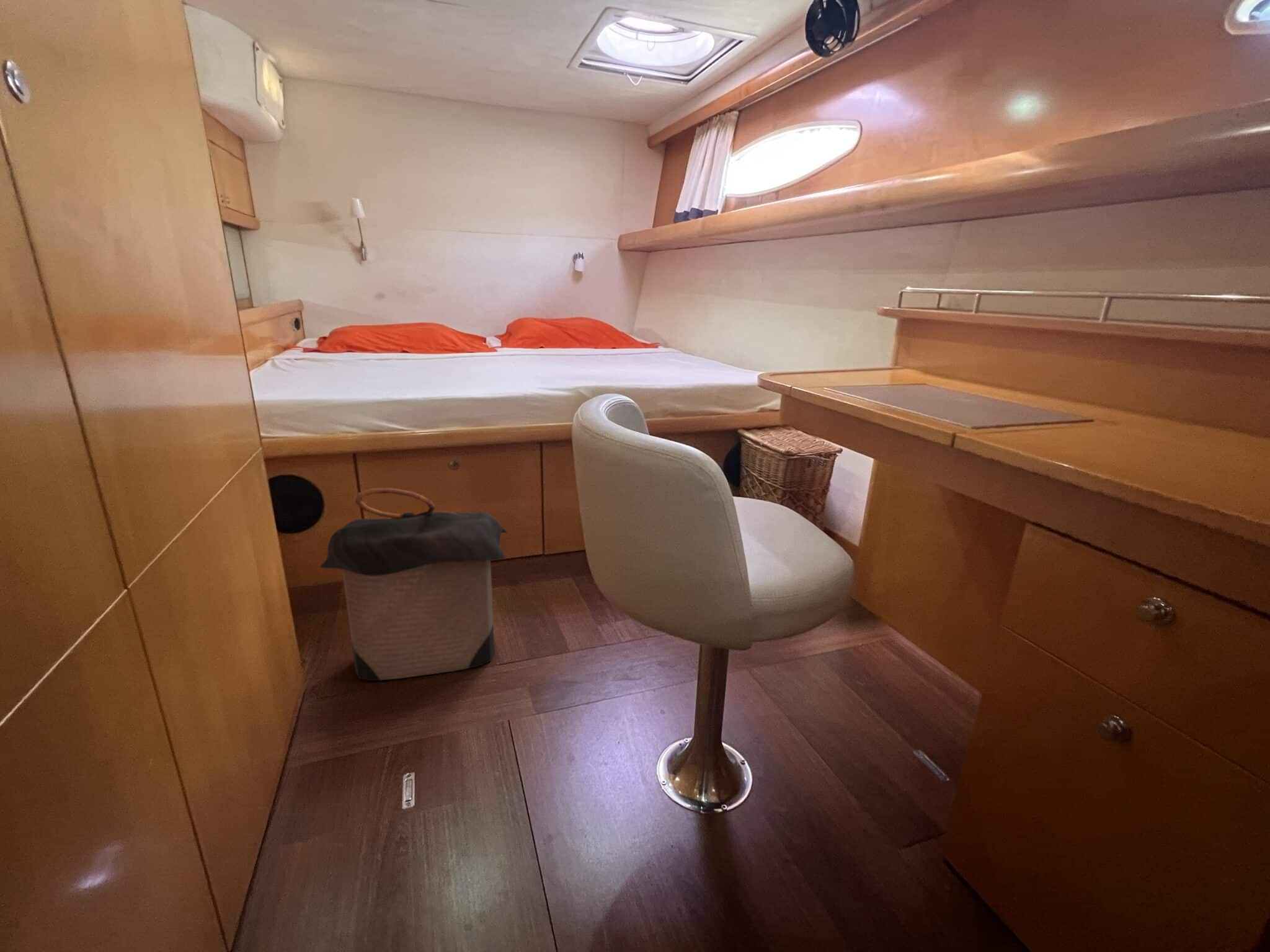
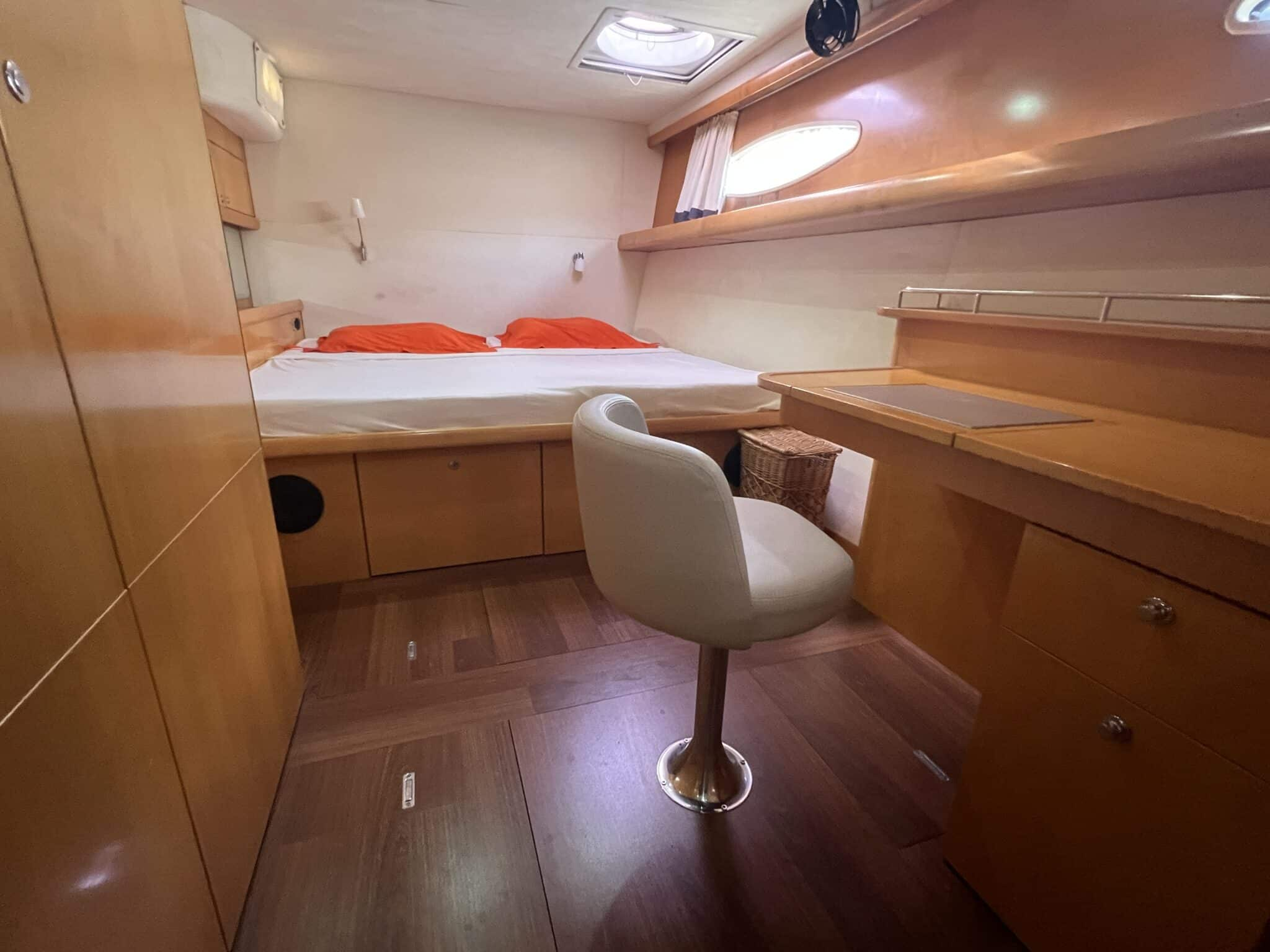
- laundry hamper (424, 571)
